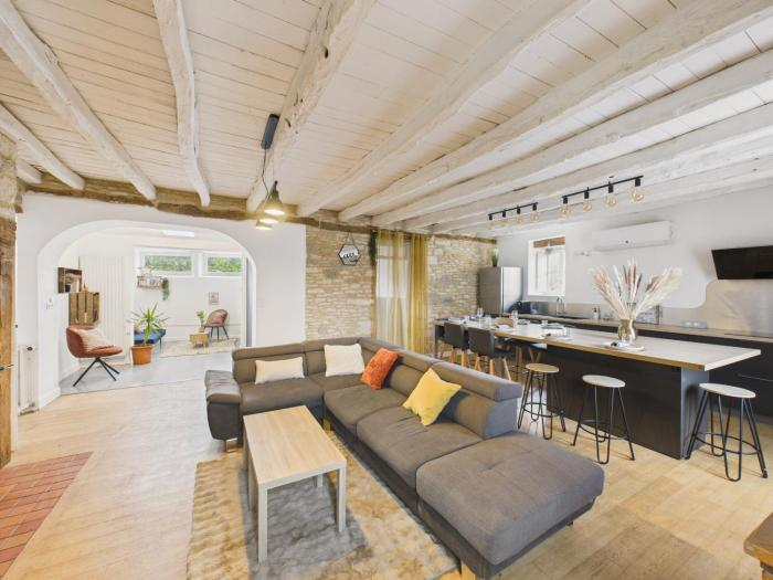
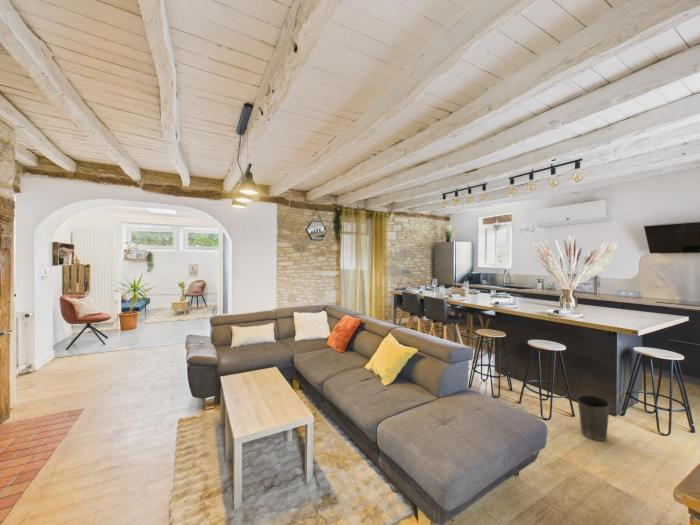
+ waste basket (593, 418)
